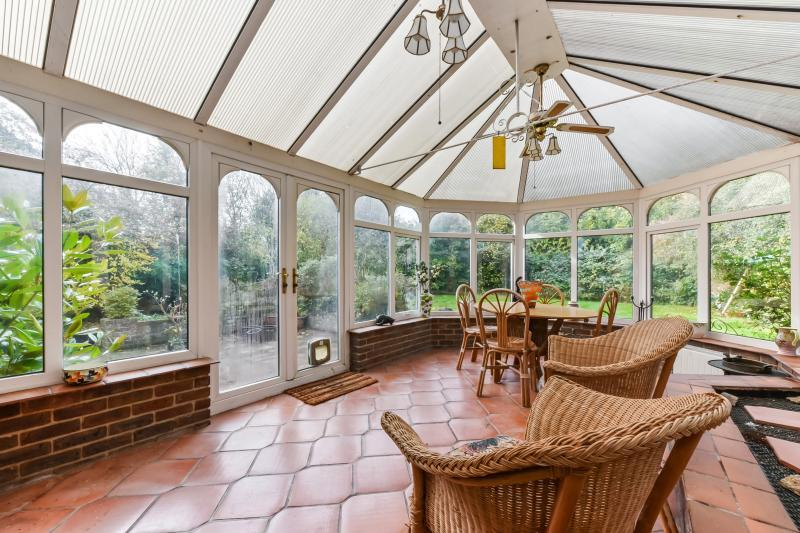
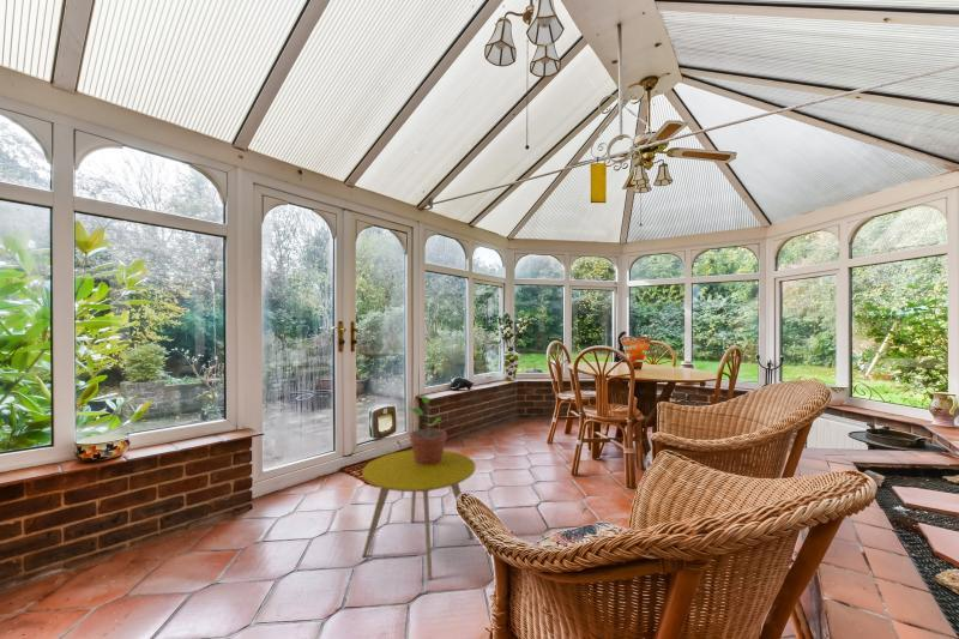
+ side table (424, 506)
+ potted plant (428, 429)
